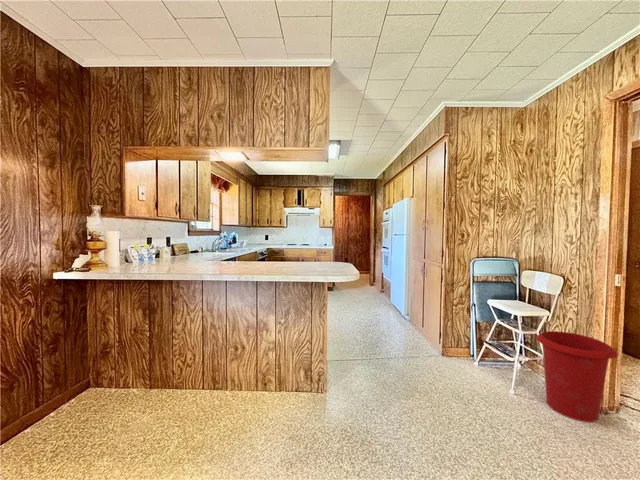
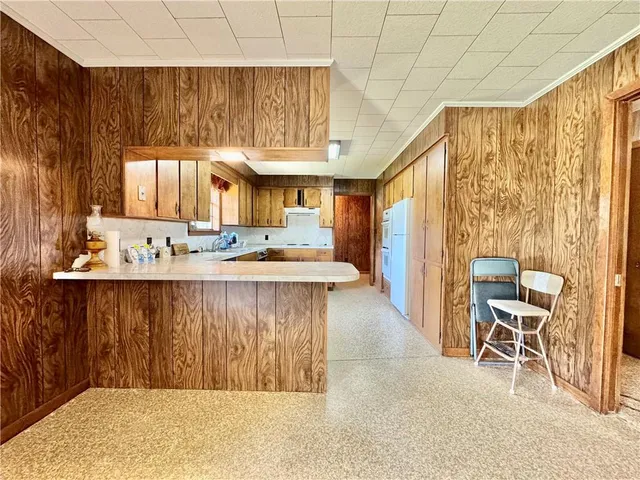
- waste bin (572, 374)
